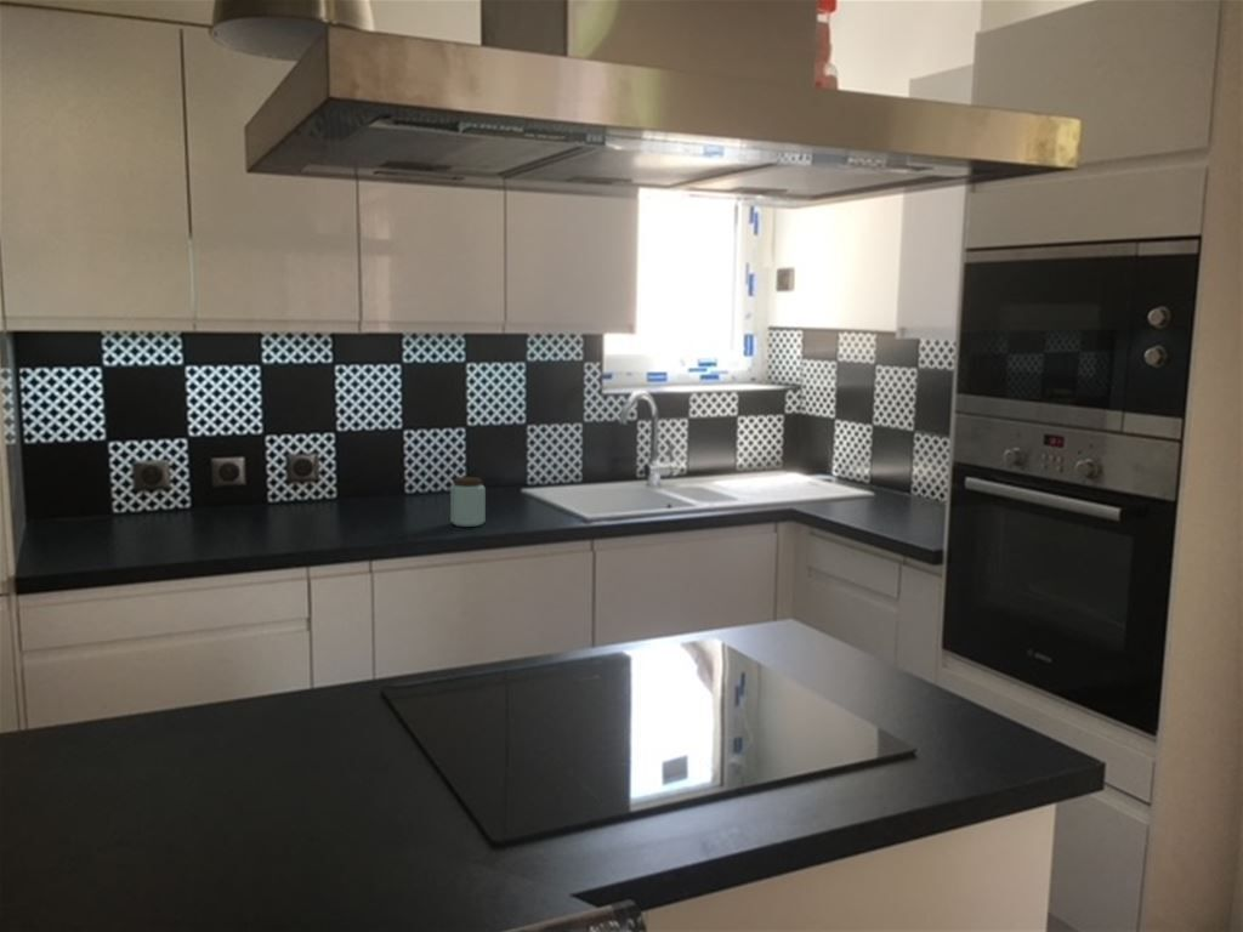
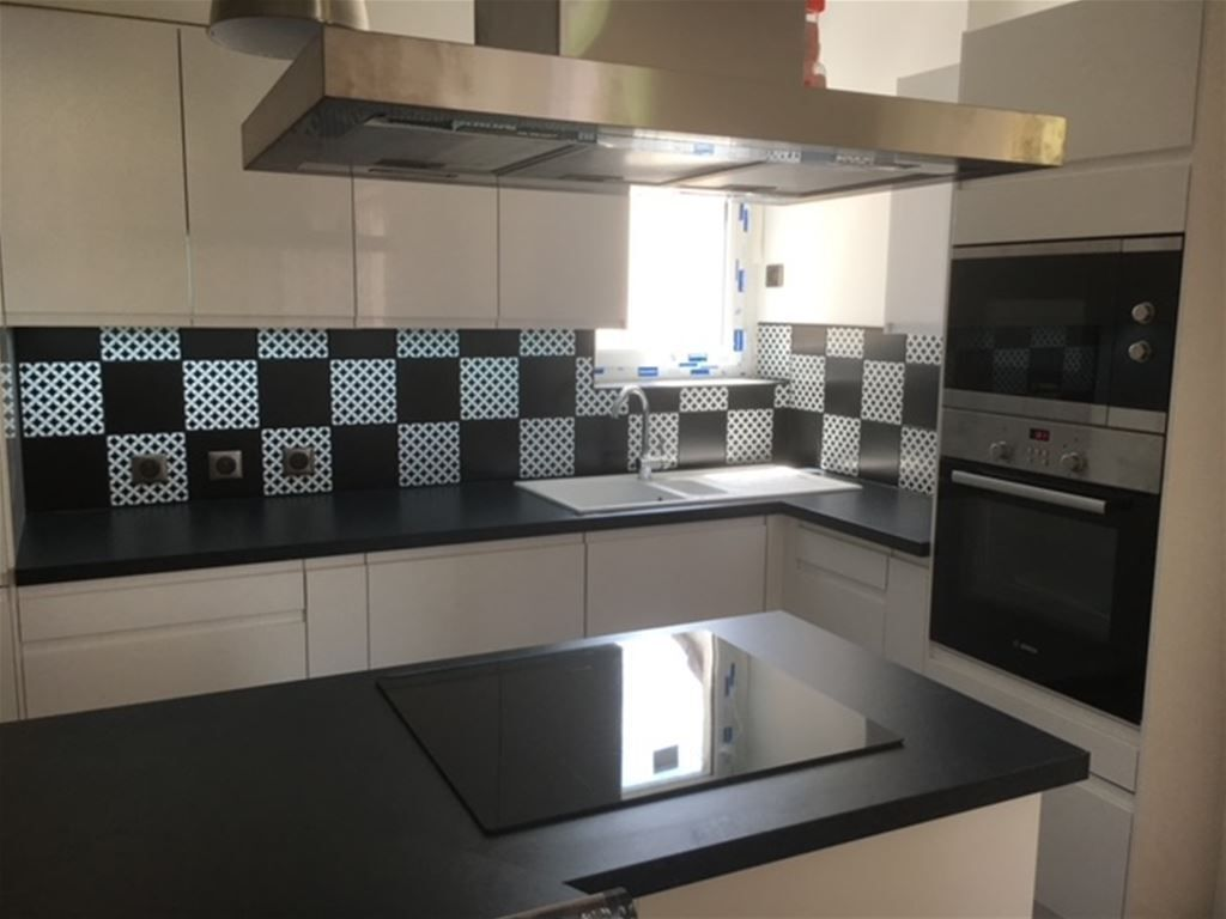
- peanut butter (467, 501)
